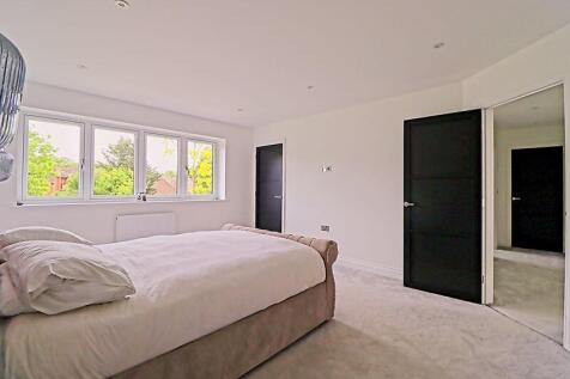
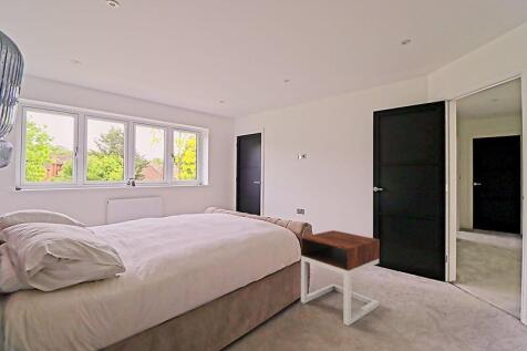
+ nightstand (339, 270)
